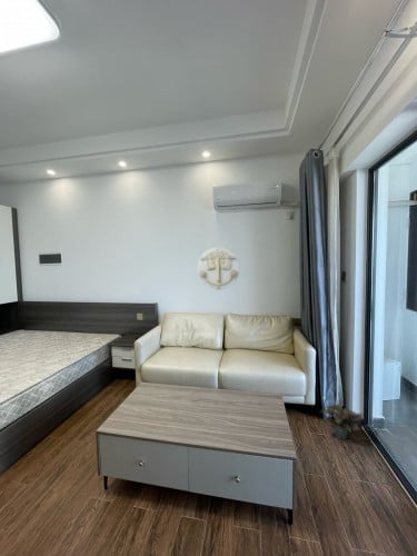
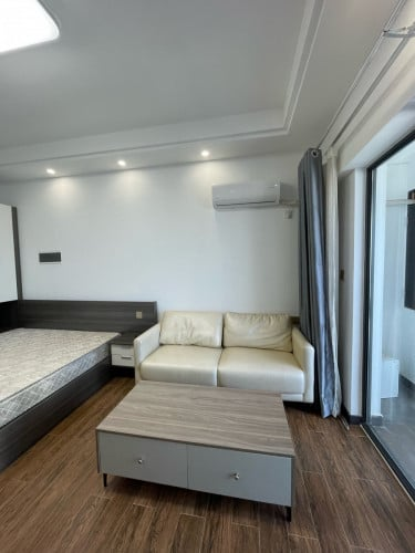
- wall decoration (218, 268)
- potted plant (340, 421)
